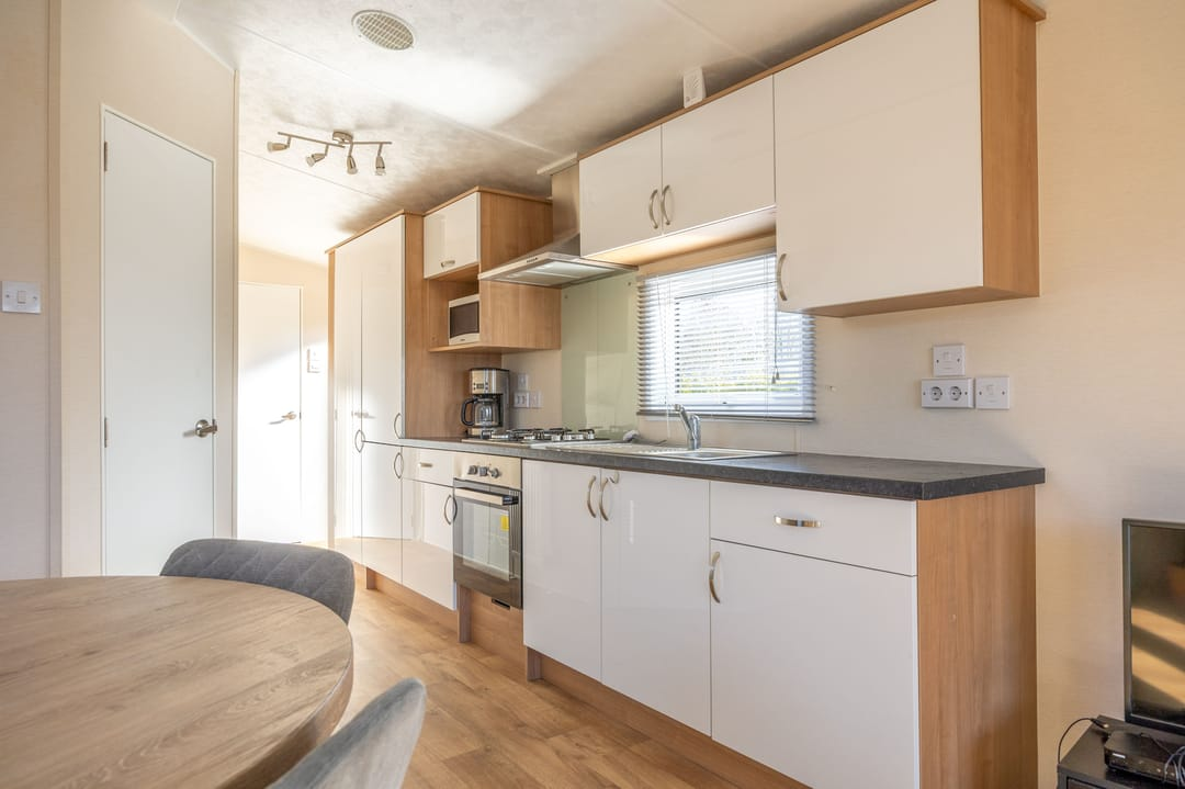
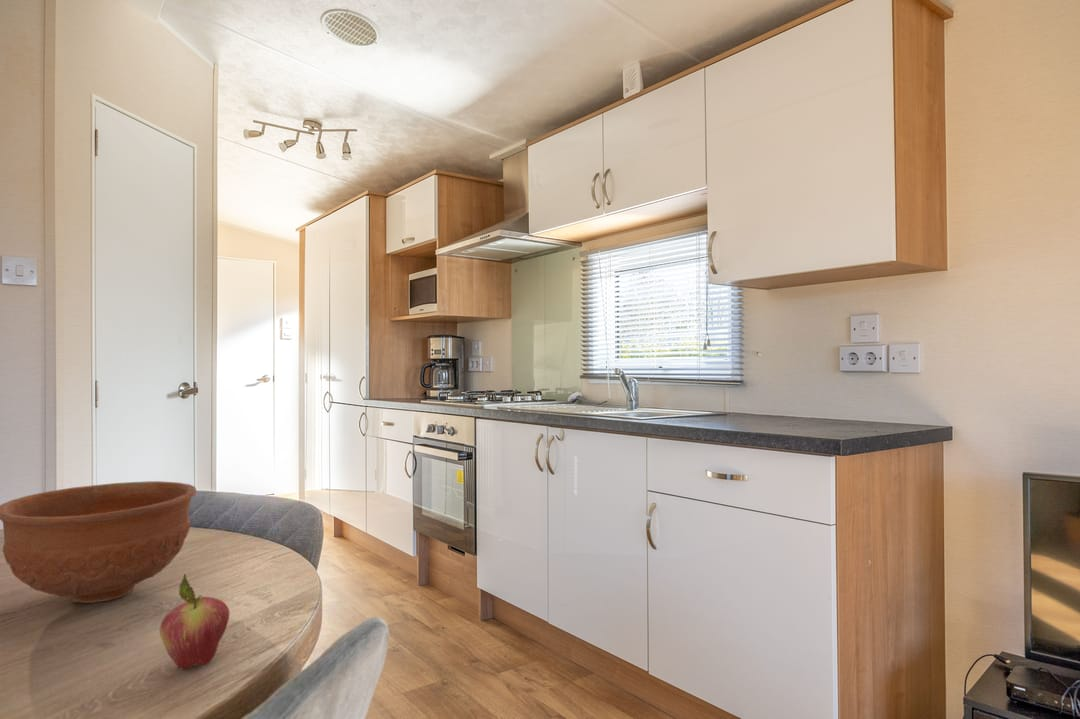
+ bowl (103, 544)
+ fruit (194, 619)
